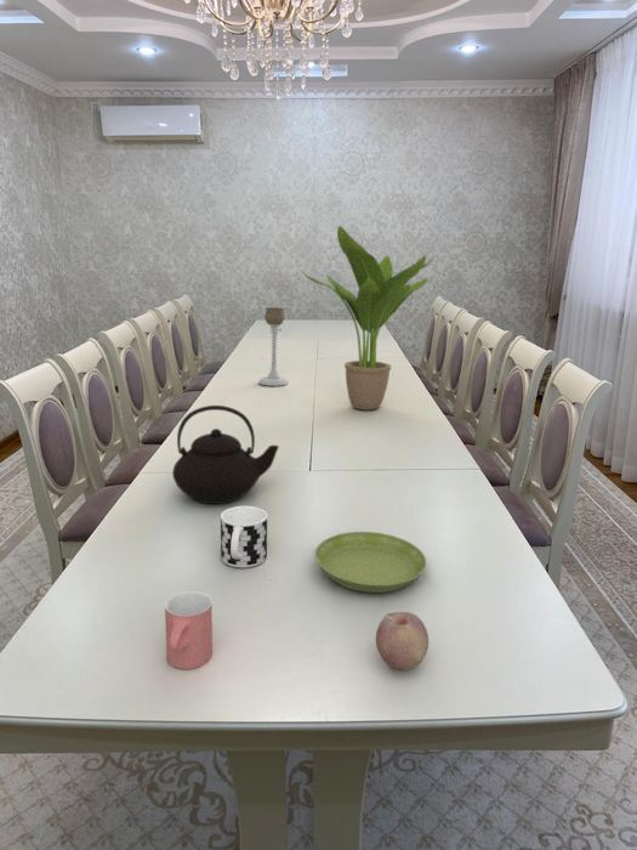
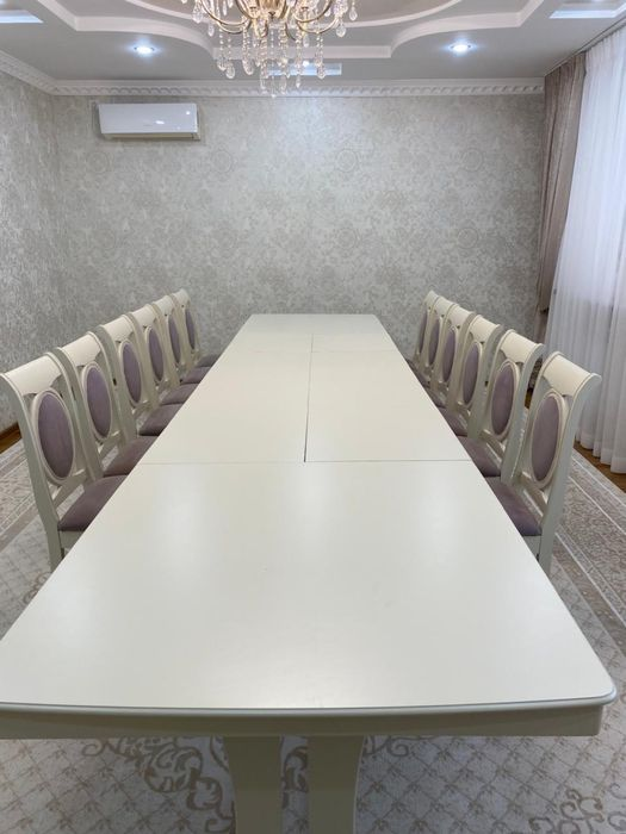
- potted plant (380, 323)
- teapot (226, 450)
- saucer (369, 562)
- fruit (402, 641)
- candle holder (273, 345)
- cup (184, 635)
- cup (241, 539)
